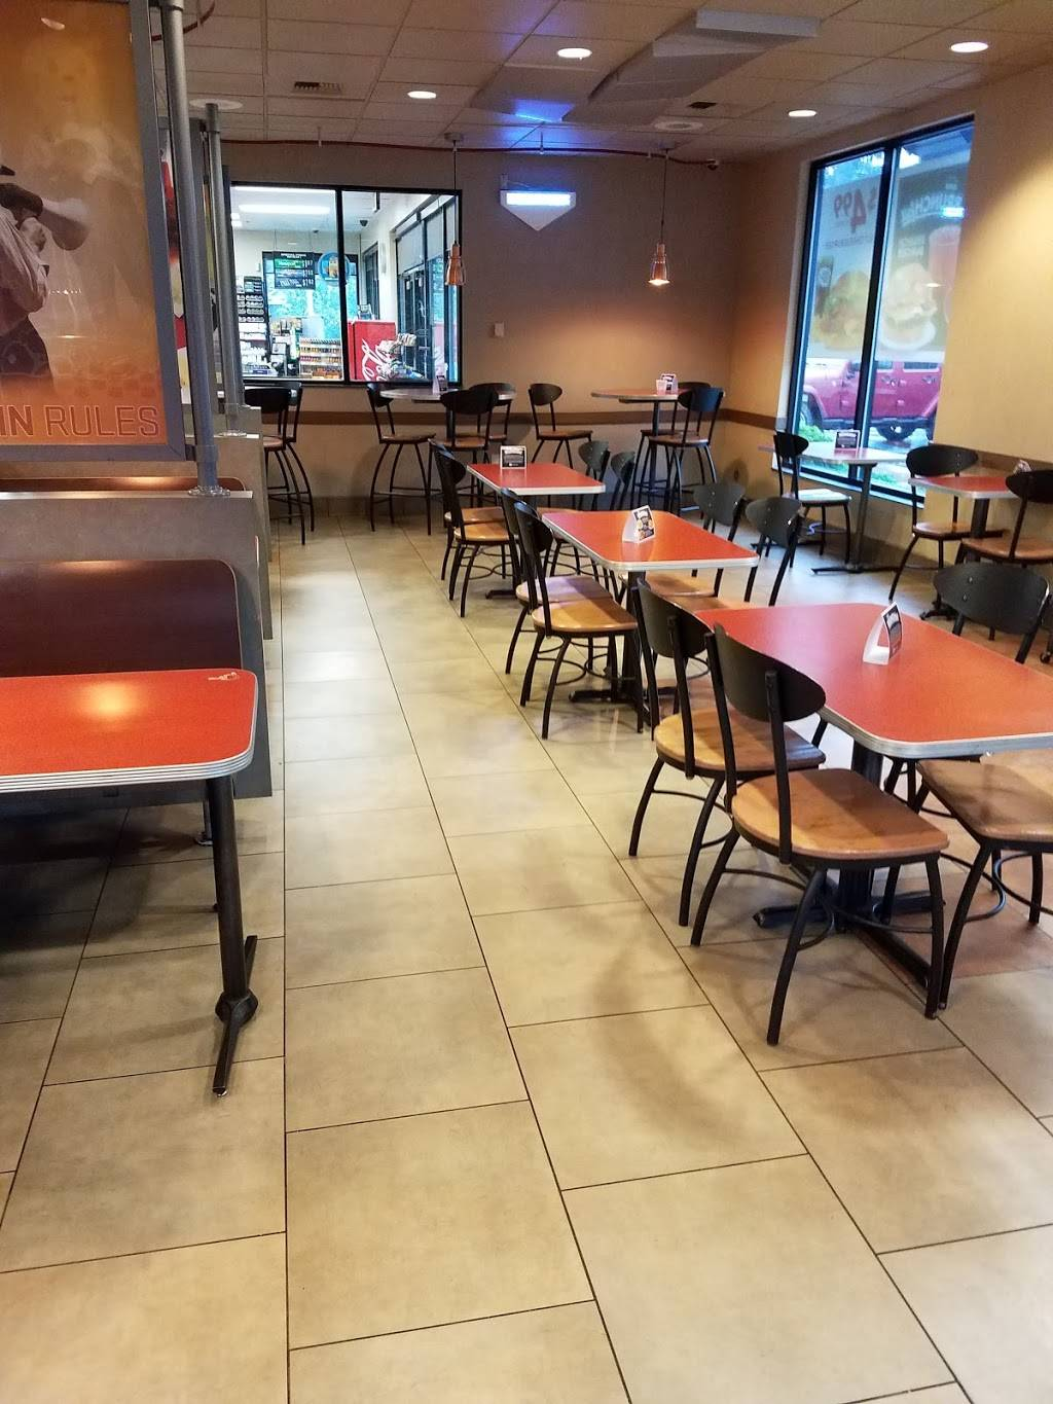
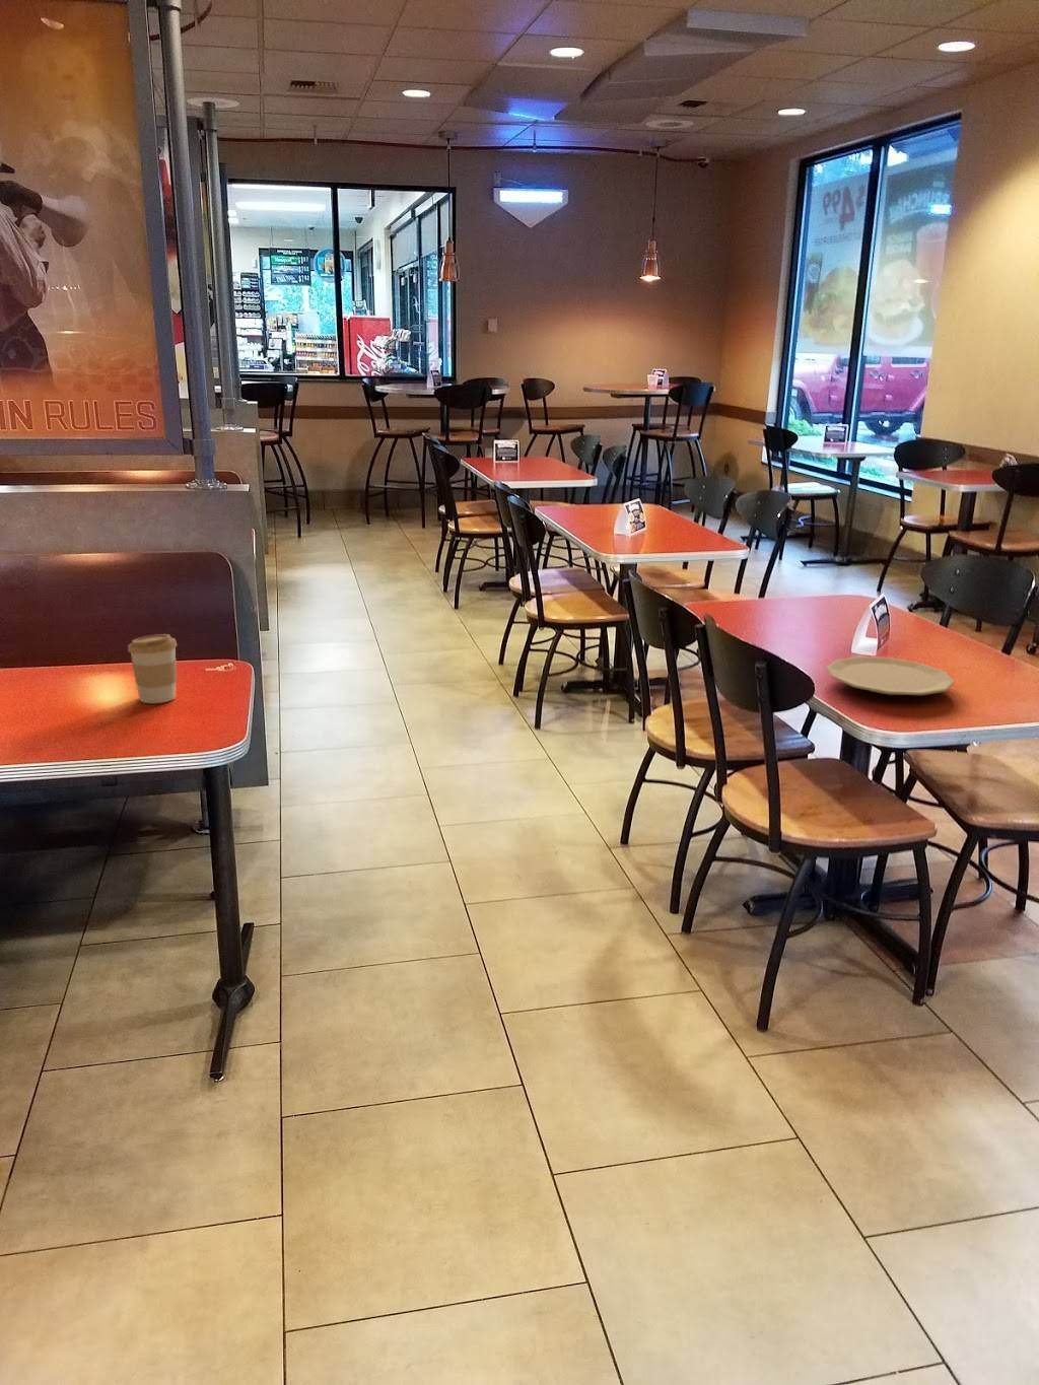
+ plate (887, 680)
+ coffee cup (154, 667)
